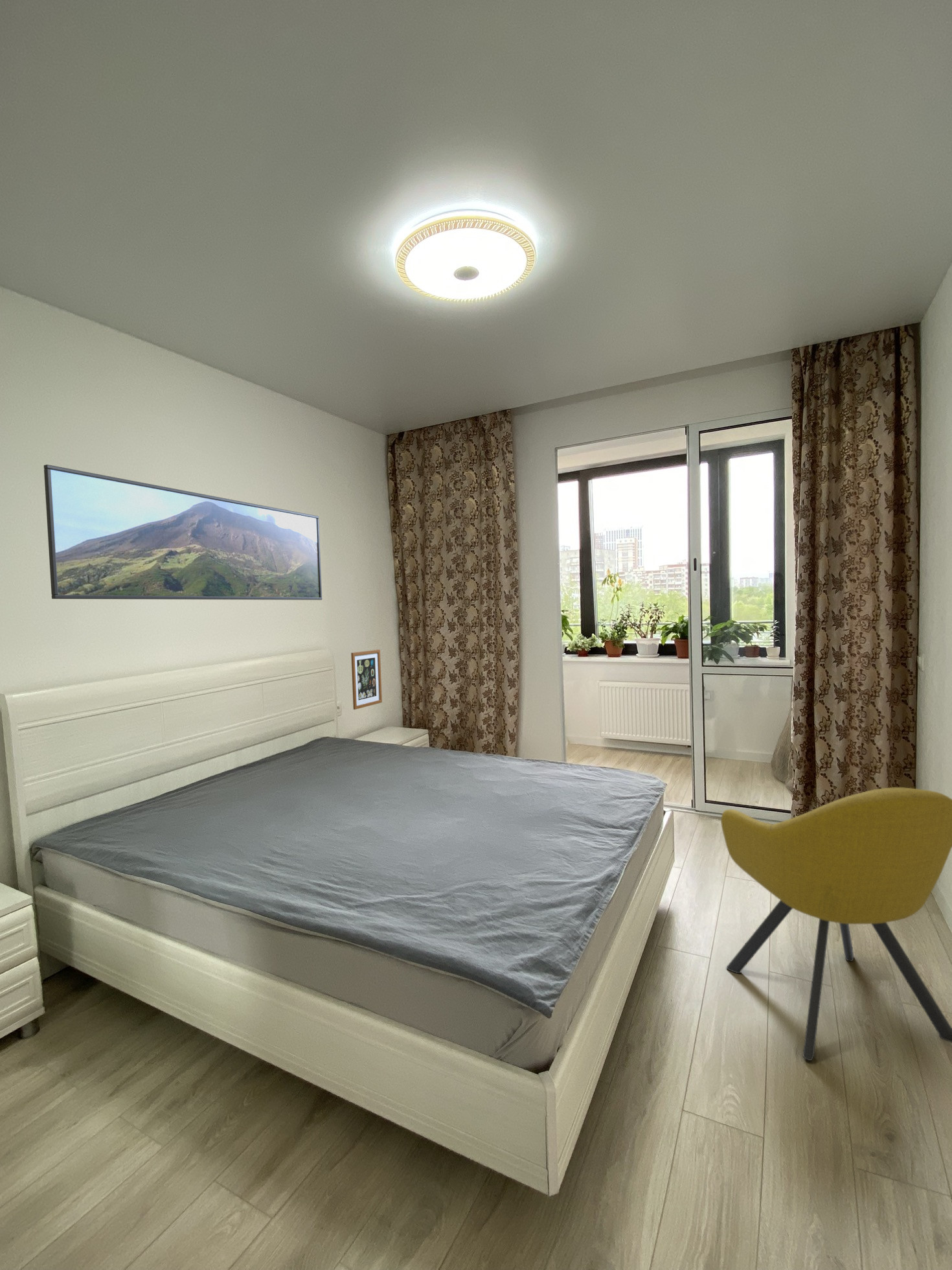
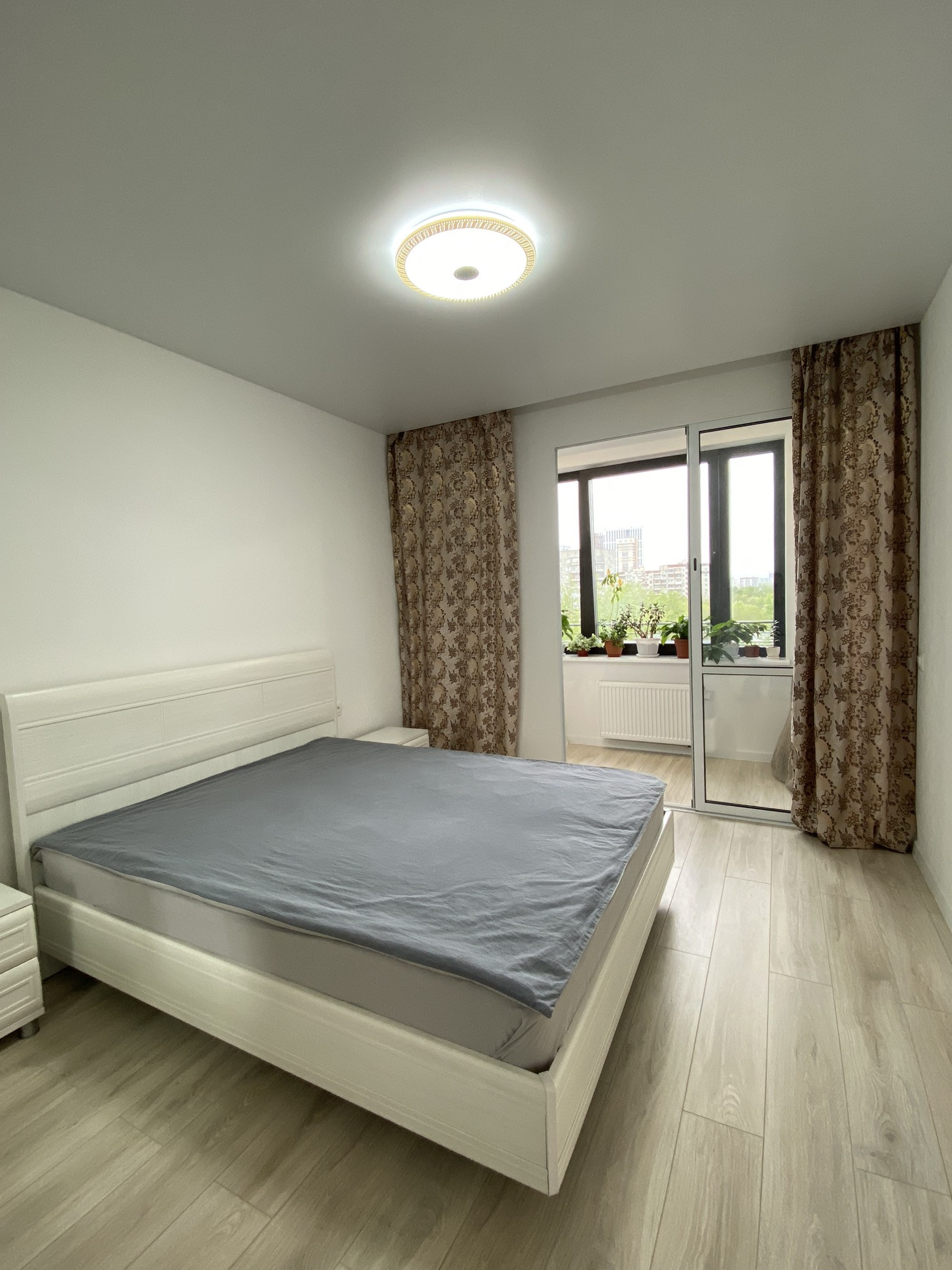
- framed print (215, 548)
- chair (841, 890)
- wall art (367, 678)
